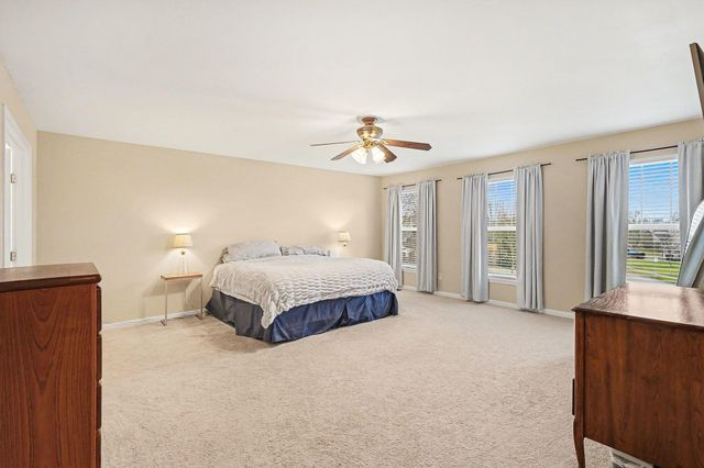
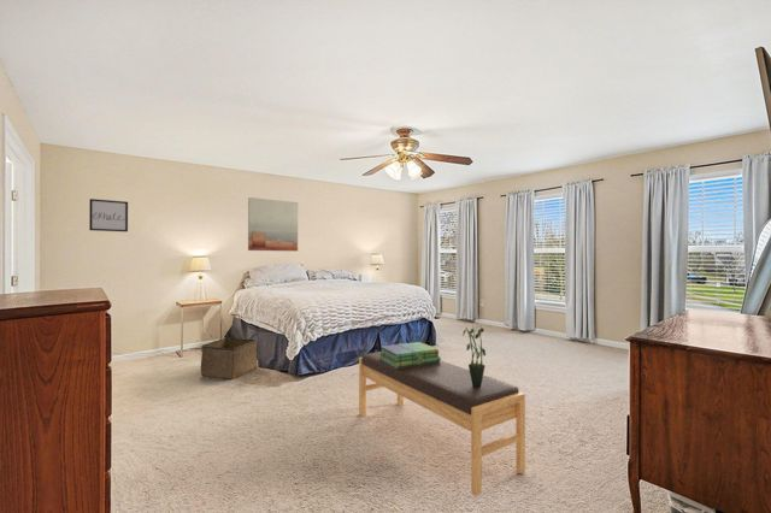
+ potted plant (473, 354)
+ stack of books (408, 354)
+ wall art (108, 216)
+ wall art (273, 225)
+ bench (429, 402)
+ storage bin (229, 356)
